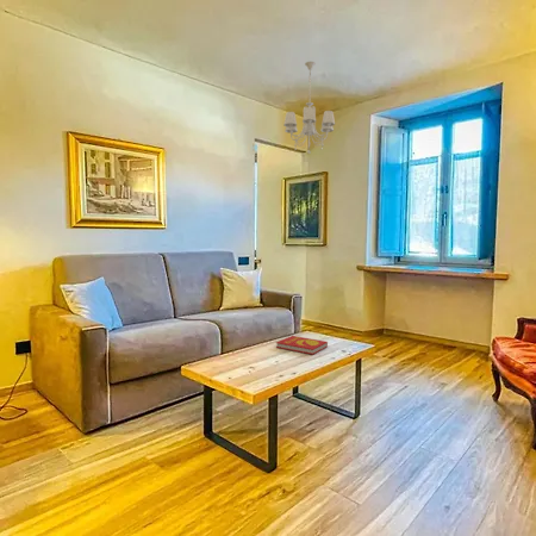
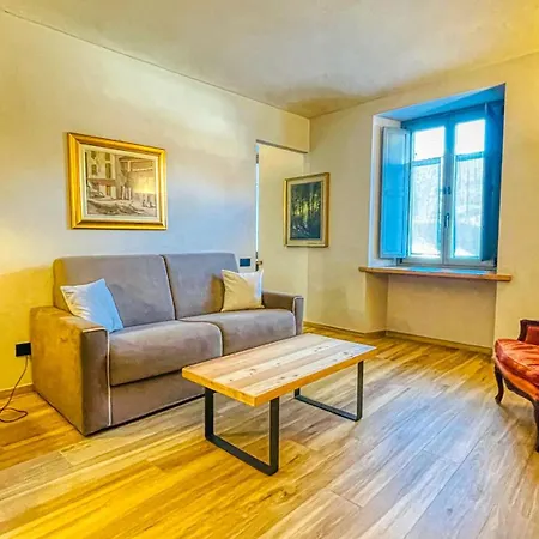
- chandelier (308, 108)
- book (301, 344)
